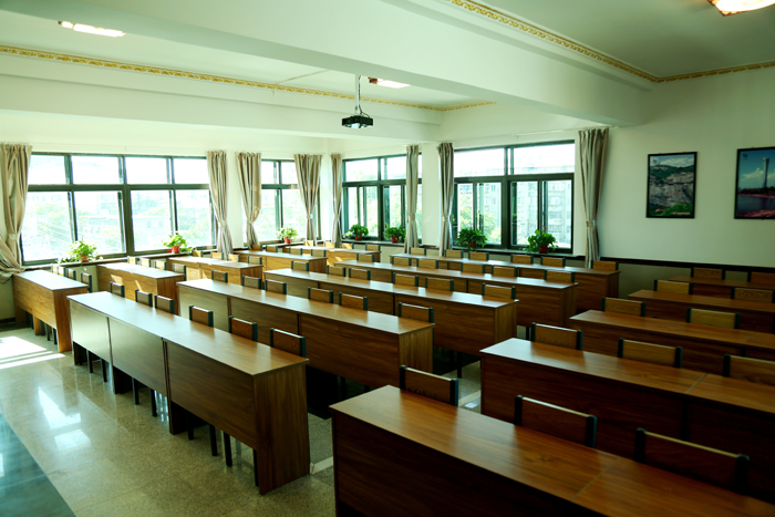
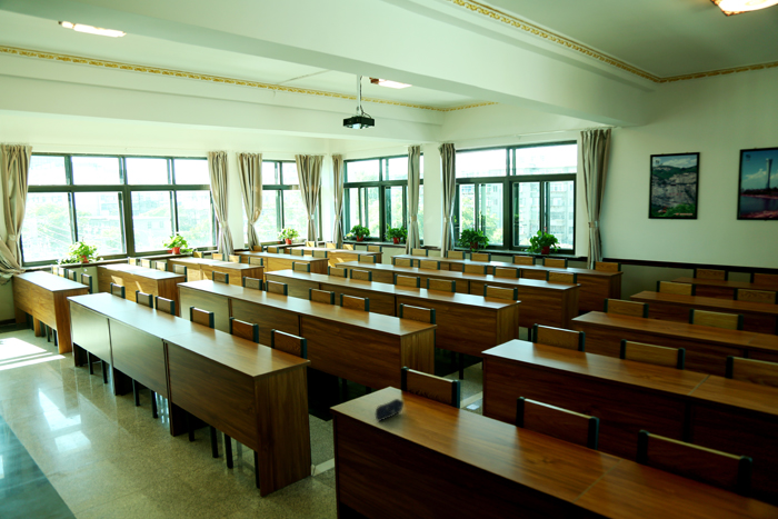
+ pencil case (389, 409)
